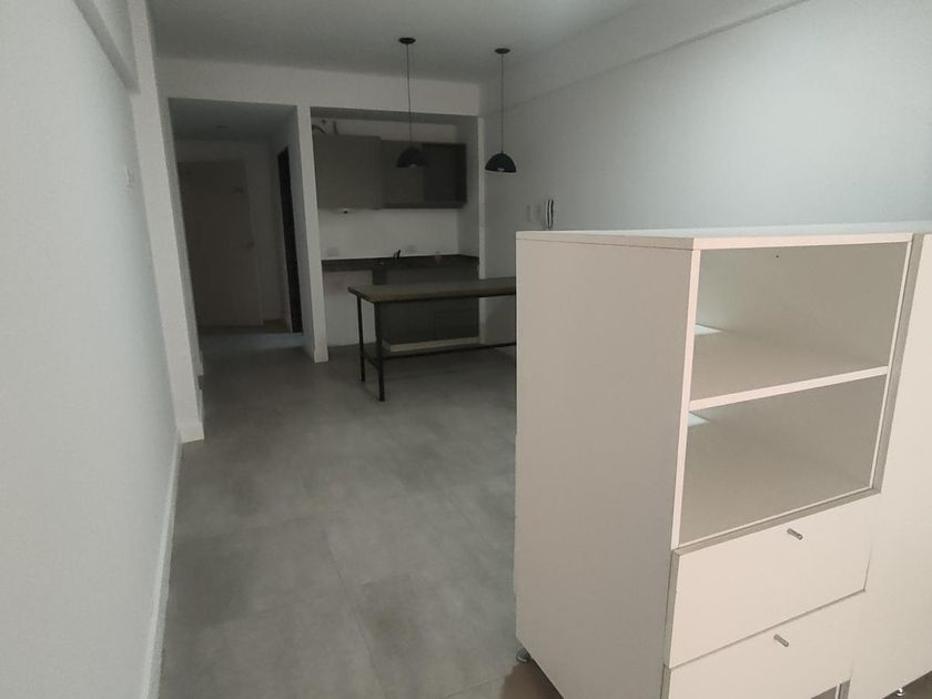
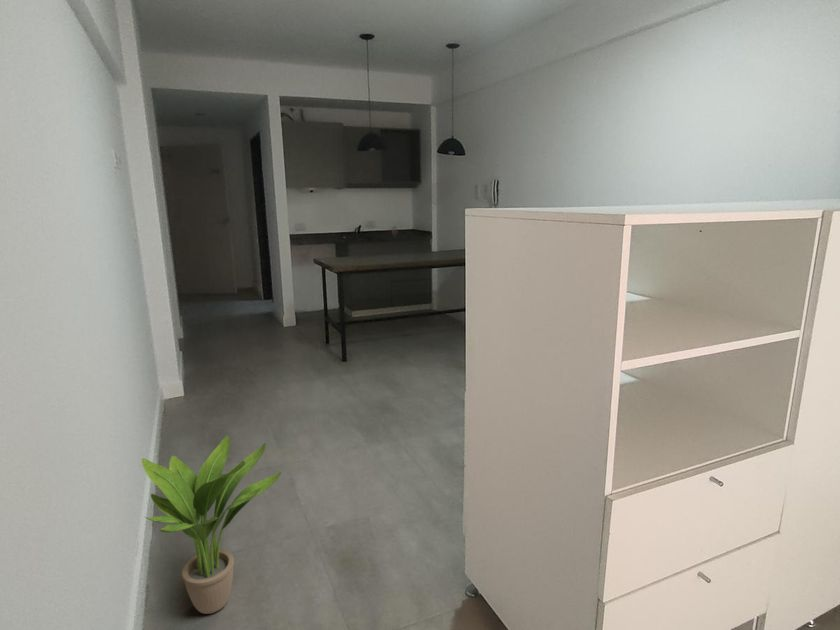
+ potted plant (218, 520)
